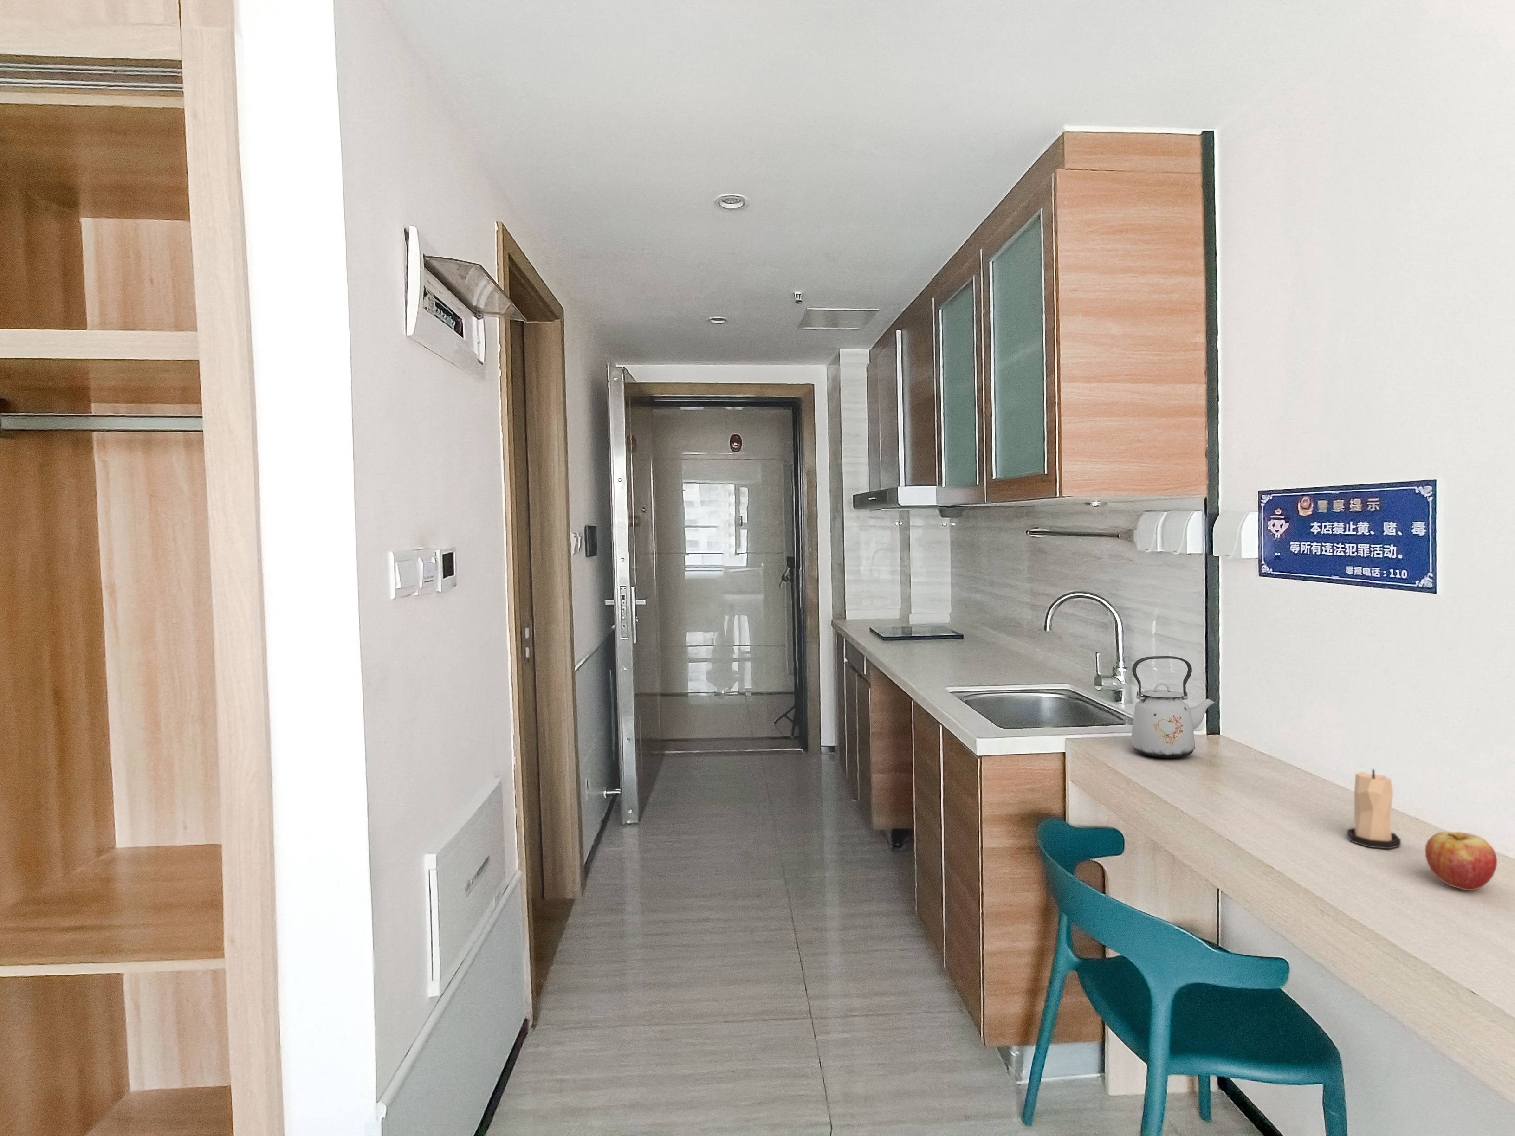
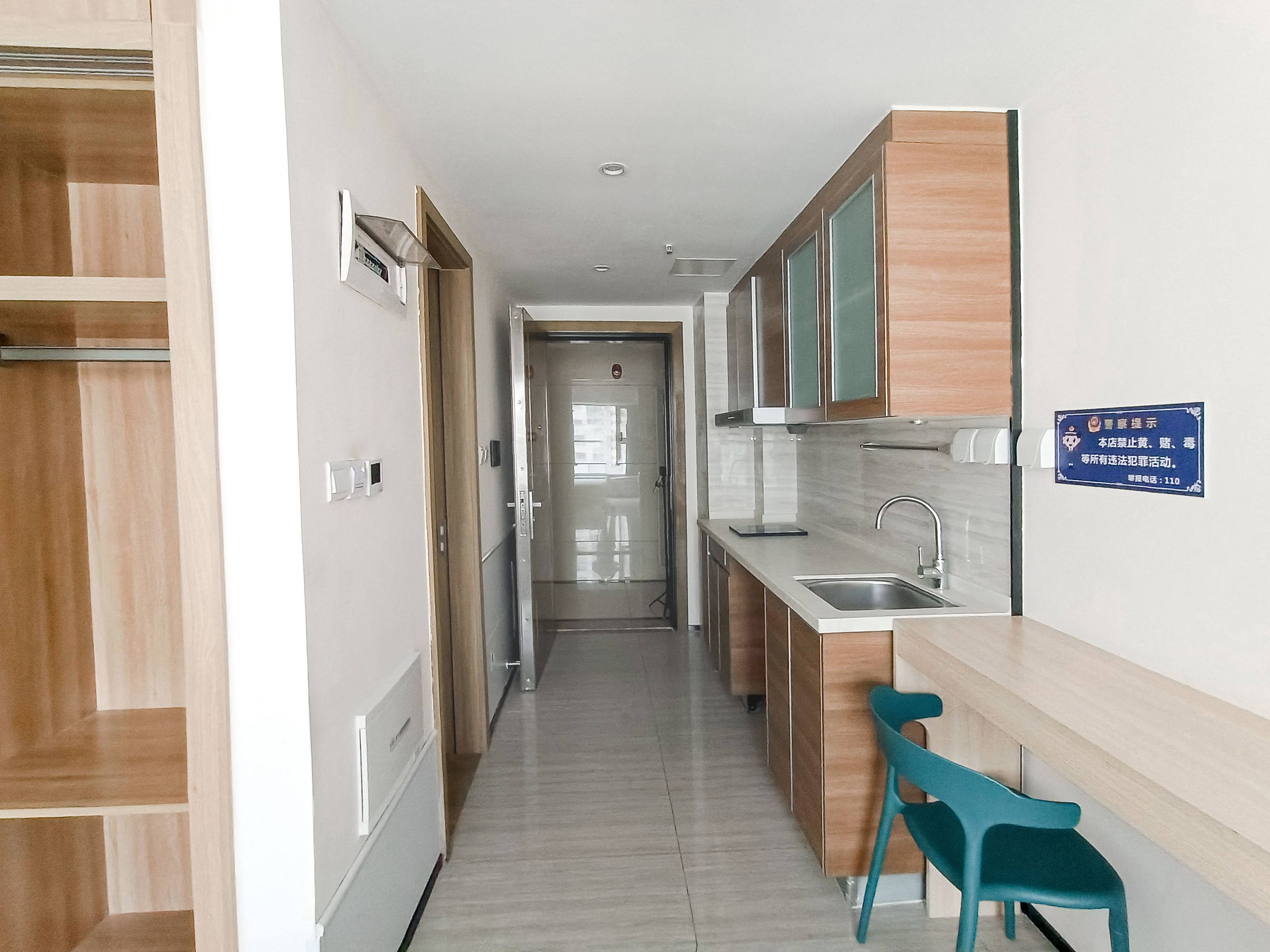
- candle (1373, 804)
- fruit (1460, 858)
- kettle (1174, 705)
